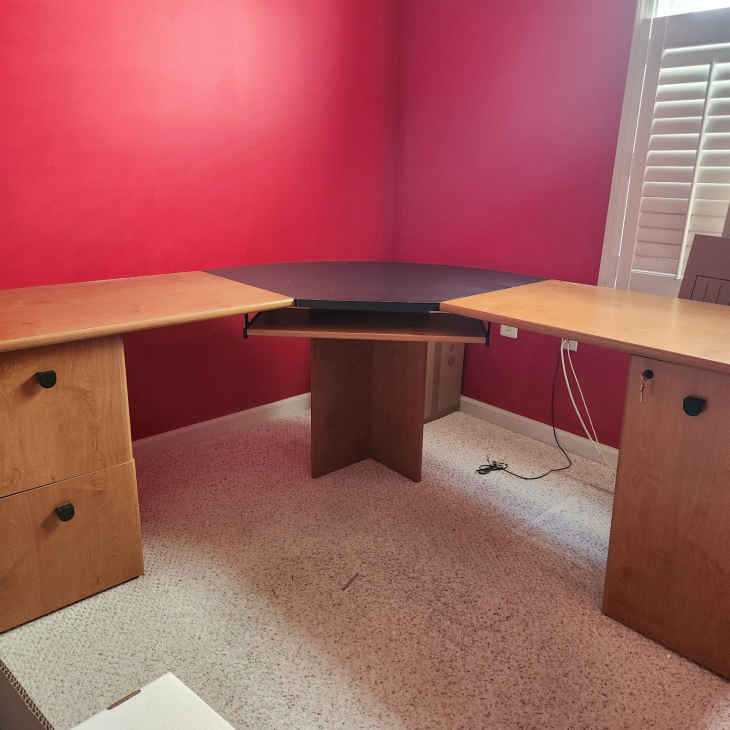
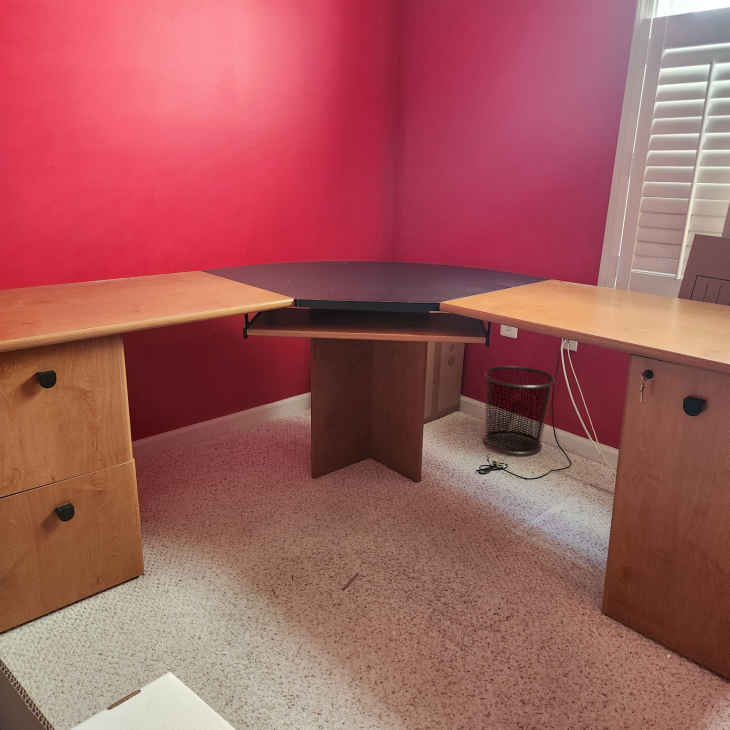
+ waste bin (515, 409)
